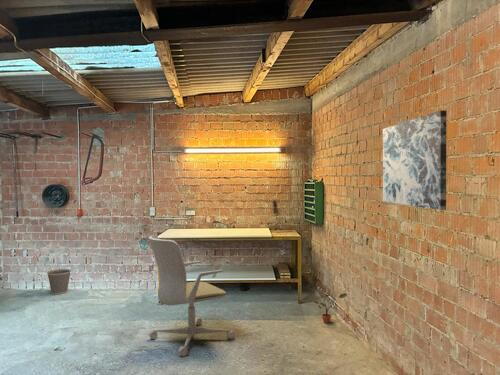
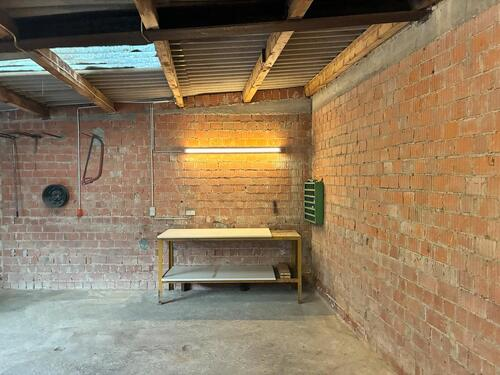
- wall art (409, 163)
- potted plant (329, 307)
- wastebasket (59, 282)
- office chair (188, 286)
